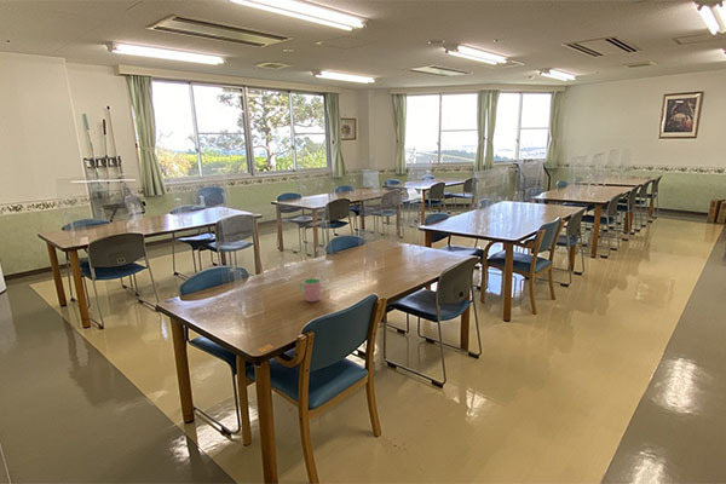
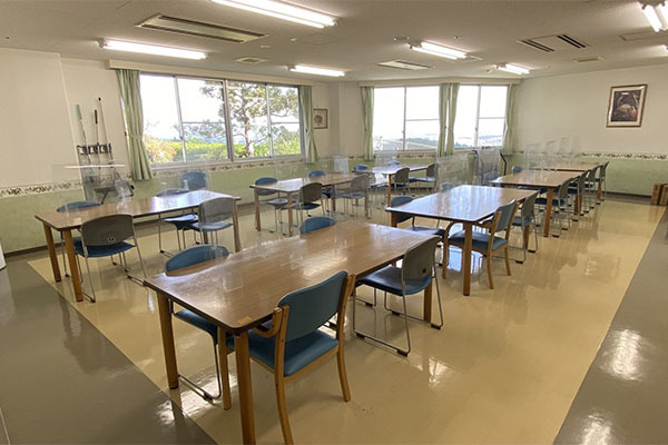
- cup (310, 289)
